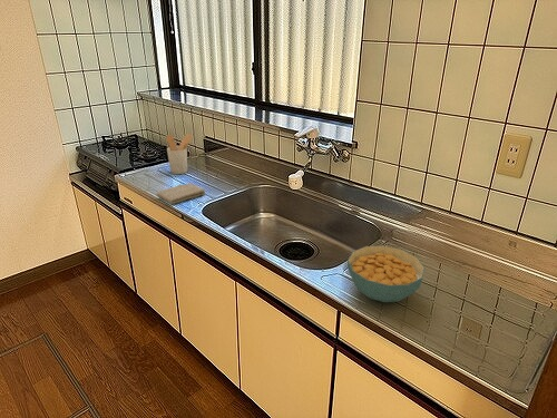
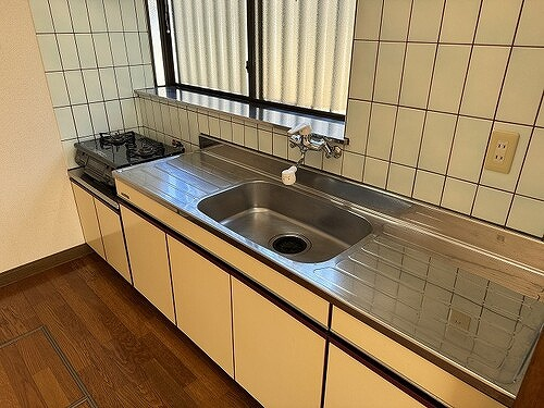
- cereal bowl (383, 279)
- washcloth (182, 192)
- utensil holder (180, 153)
